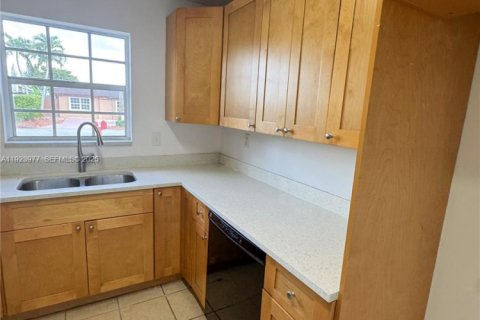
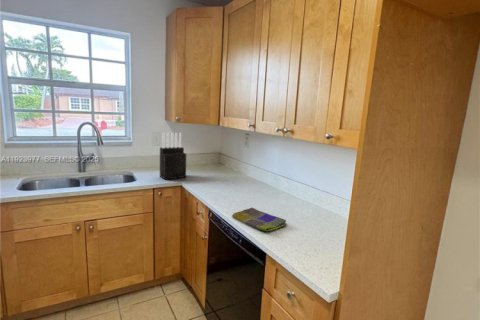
+ dish towel (258, 218)
+ knife block (173, 155)
